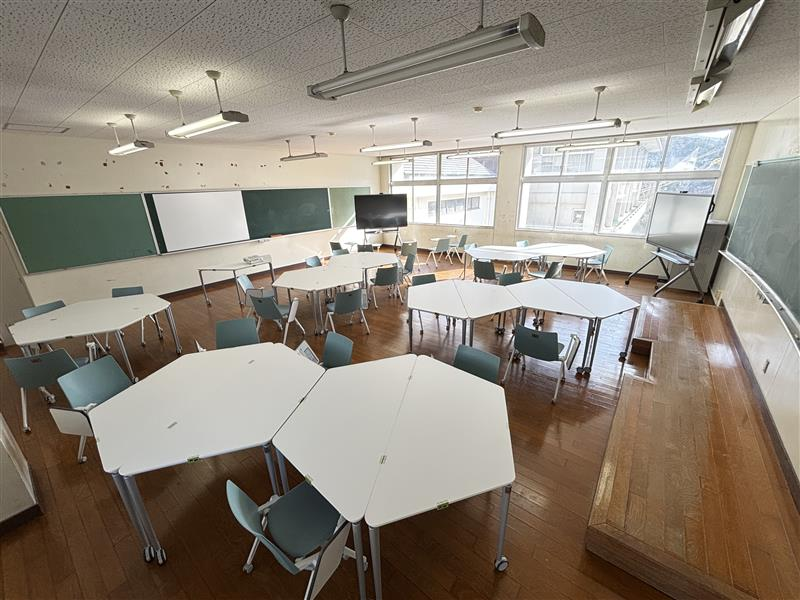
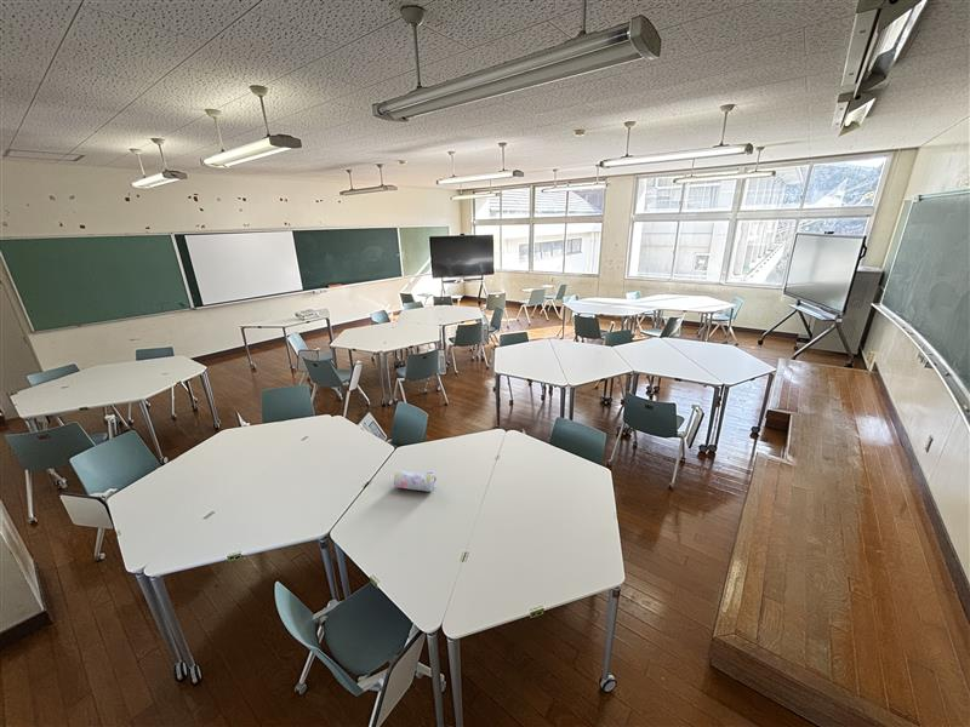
+ pencil case (413, 480)
